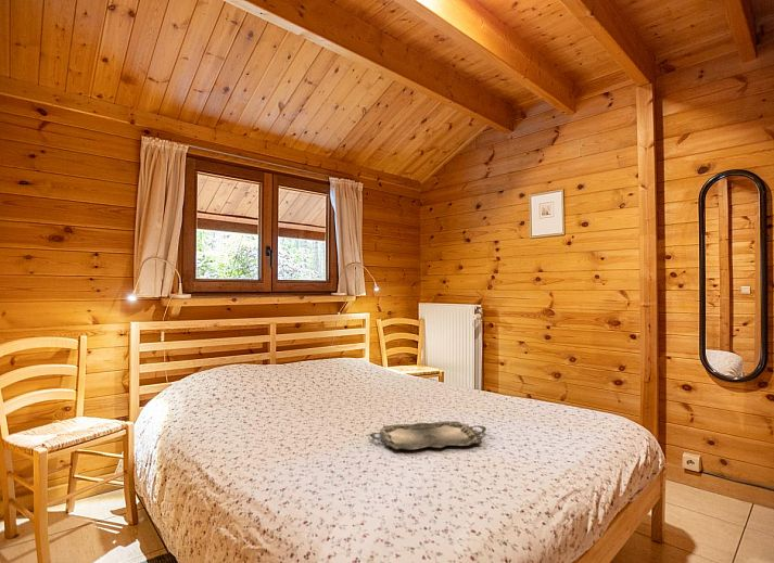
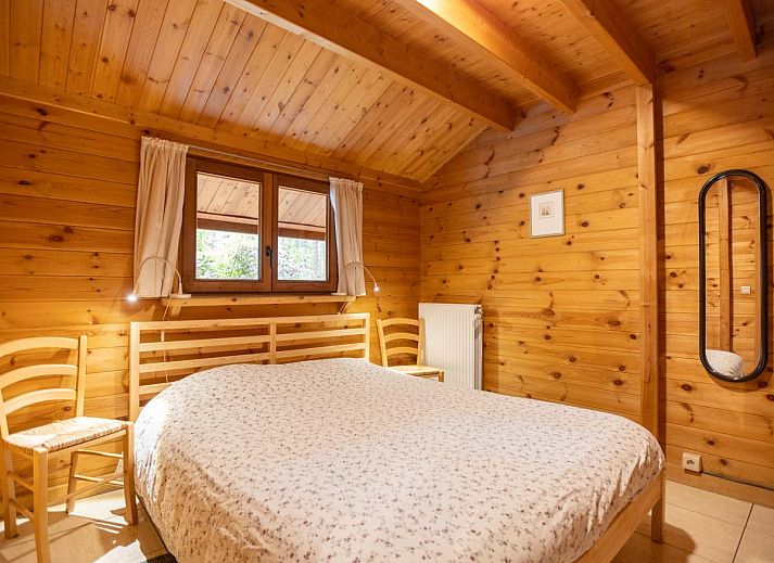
- serving tray (429, 434)
